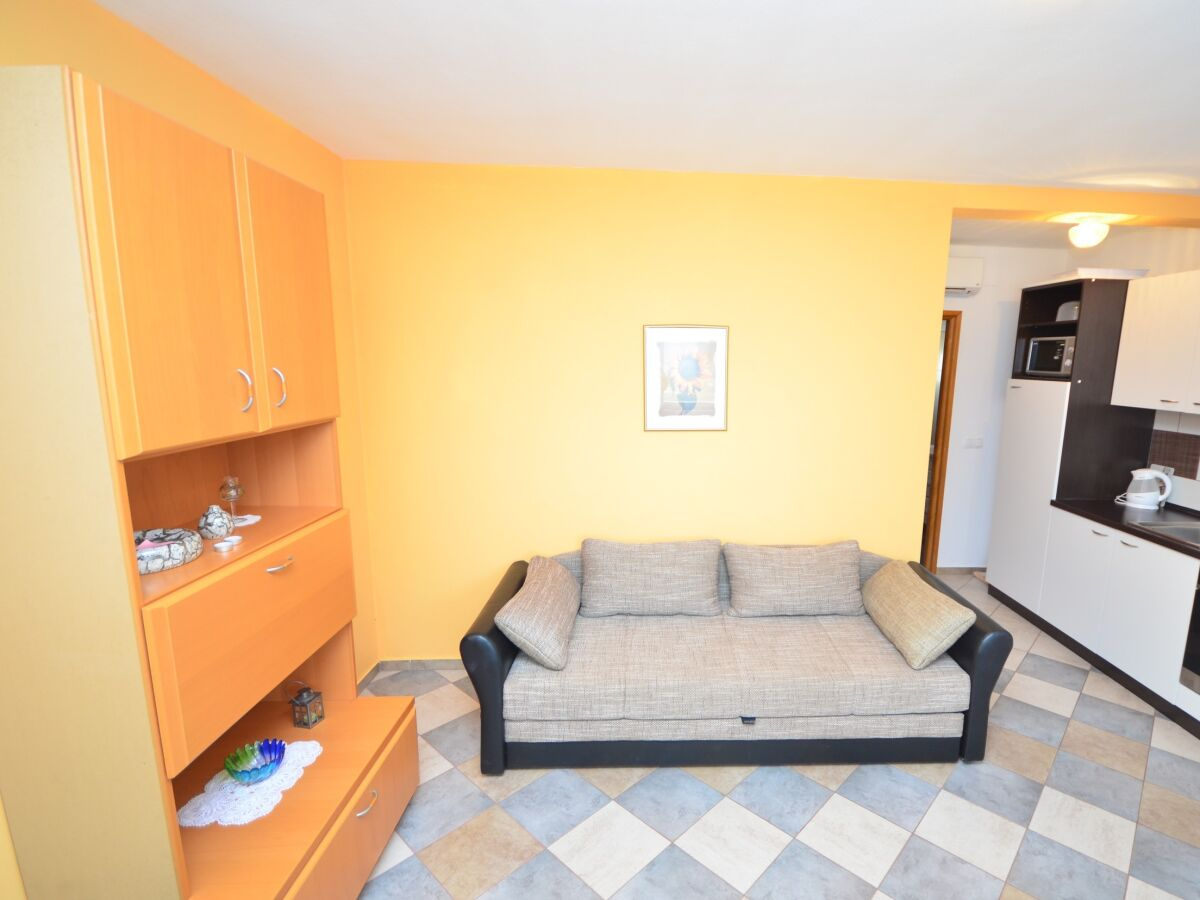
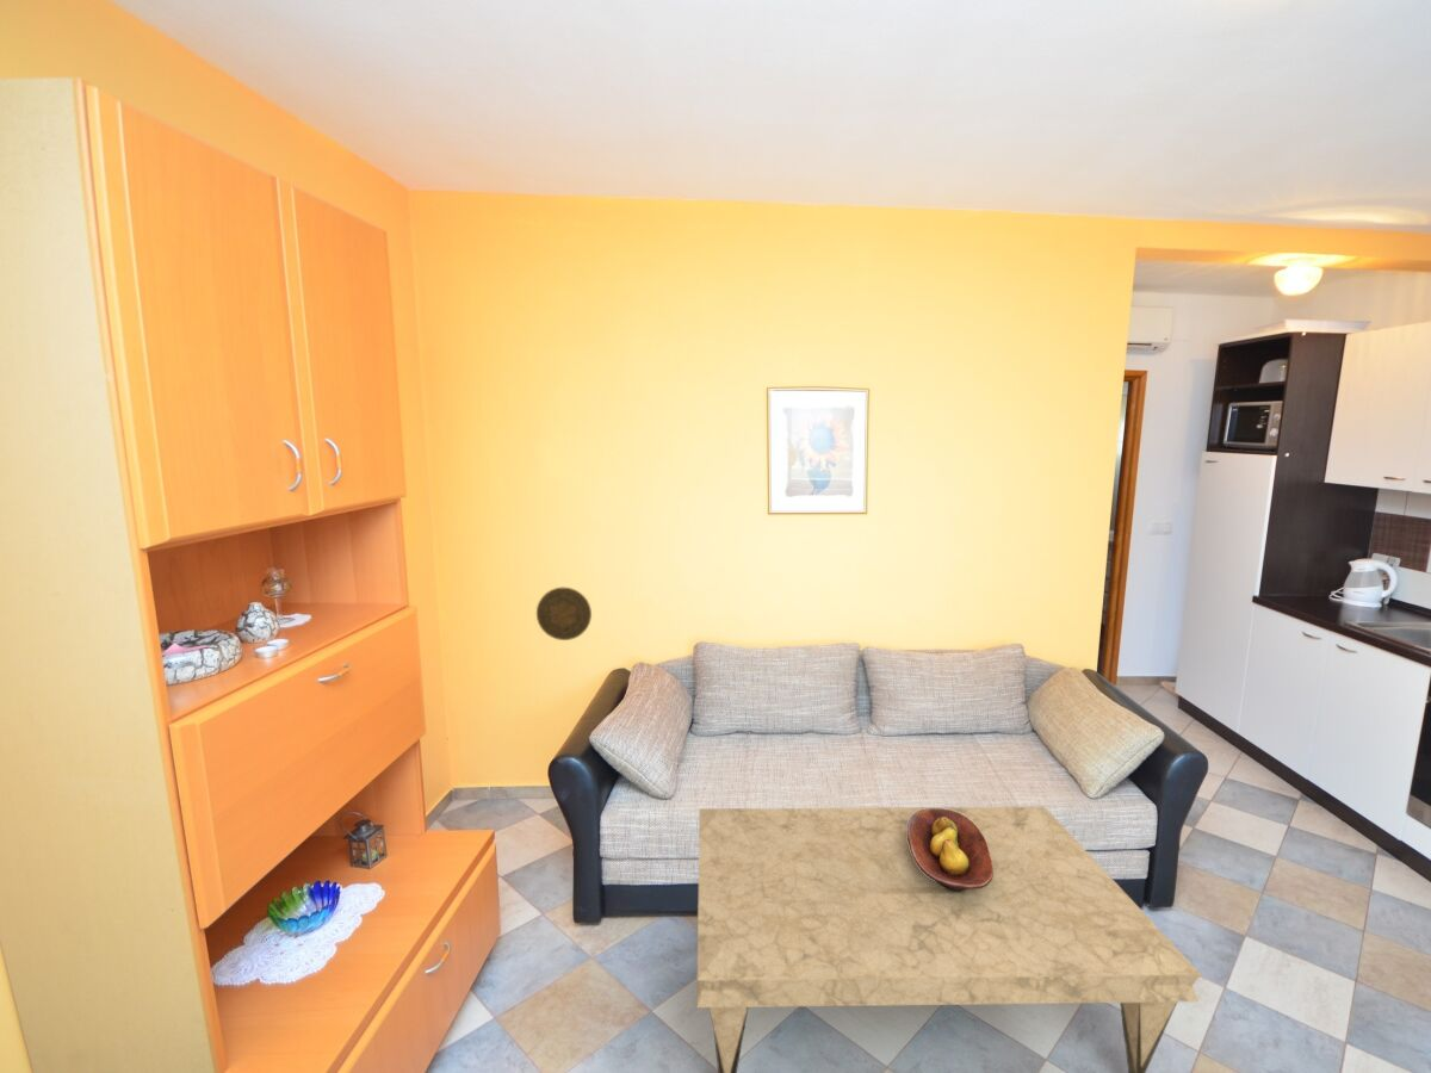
+ decorative plate (563, 614)
+ coffee table (902, 938)
+ fruit bowl (948, 844)
